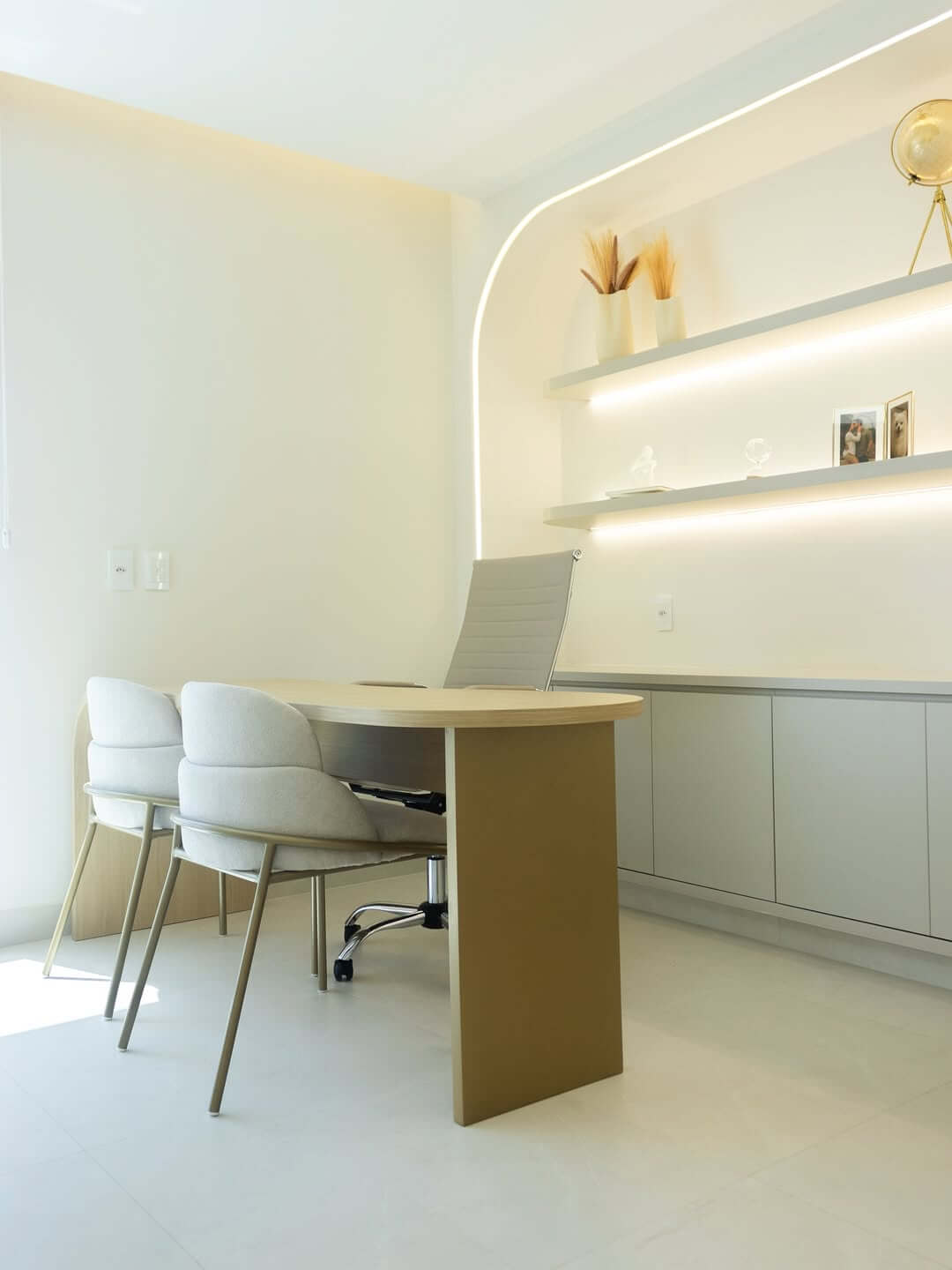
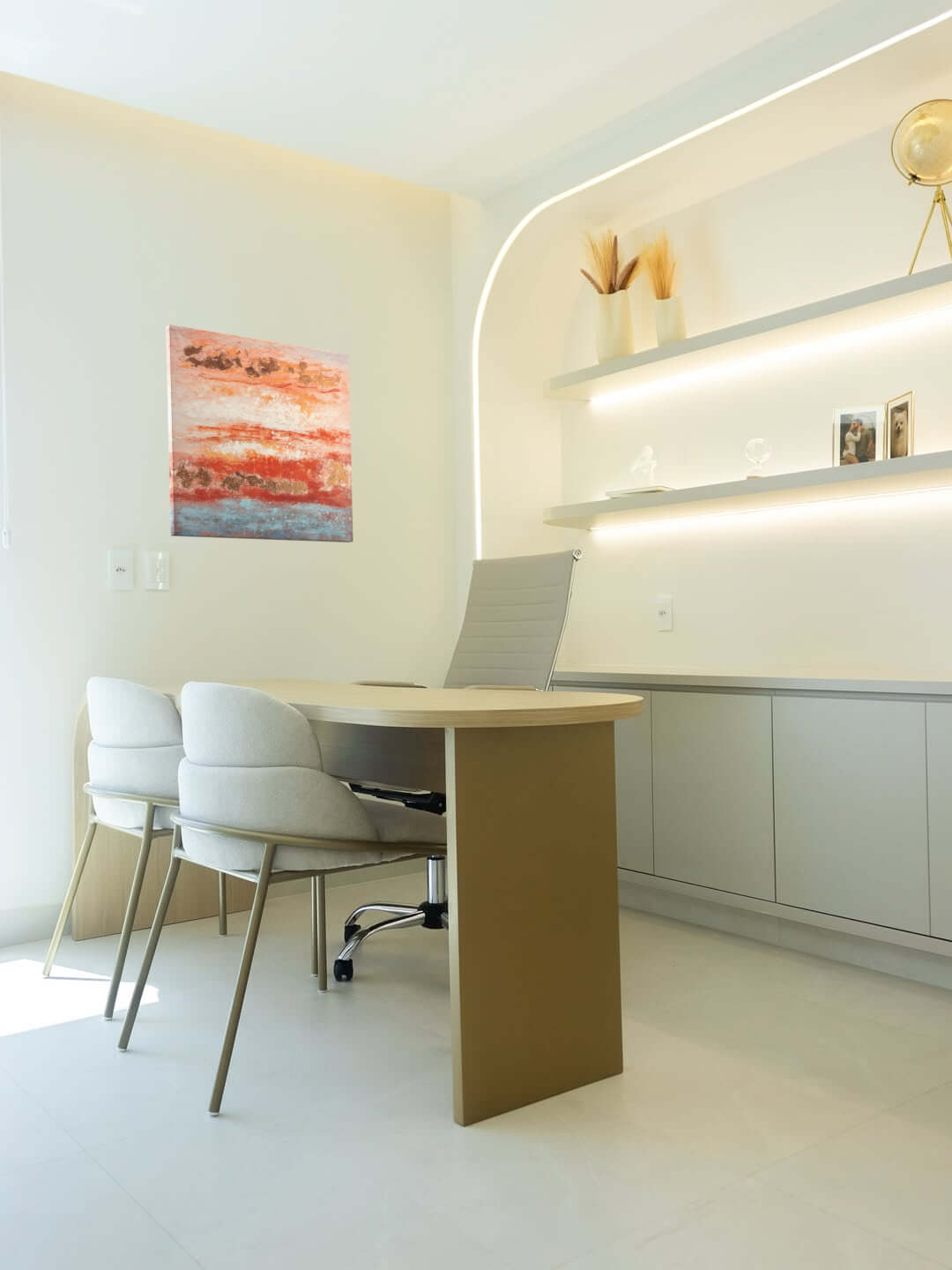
+ wall art (264, 440)
